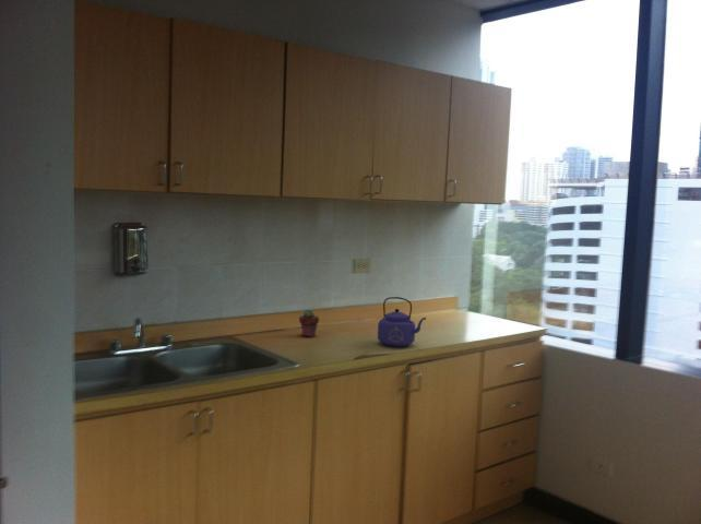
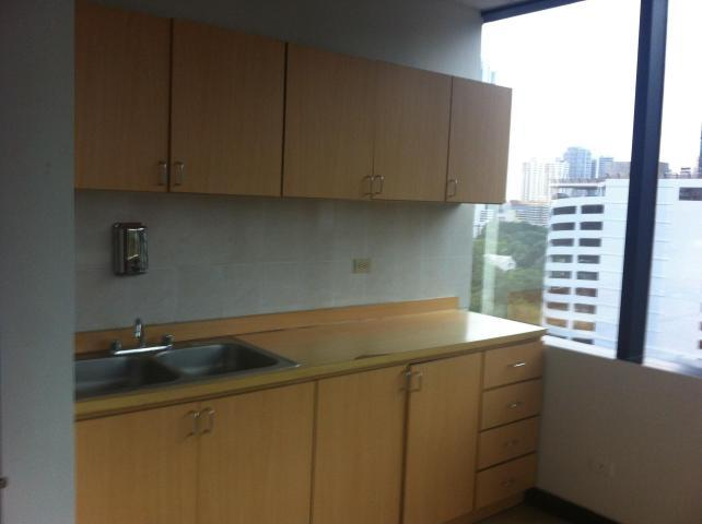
- kettle (402, 321)
- potted succulent (308, 322)
